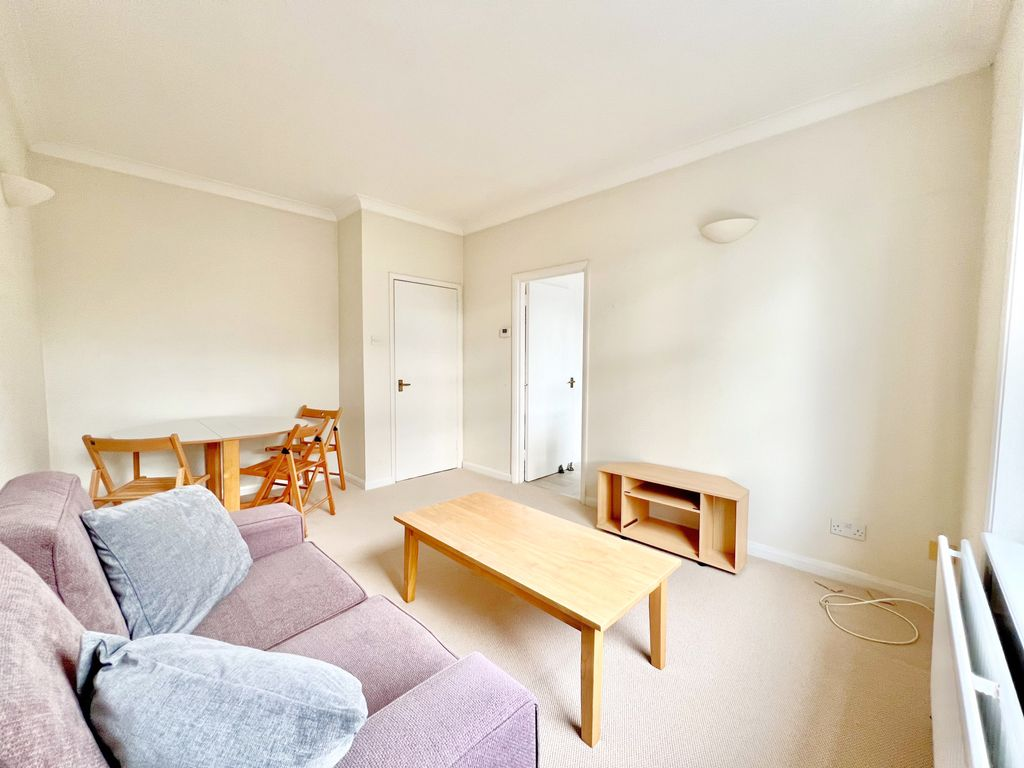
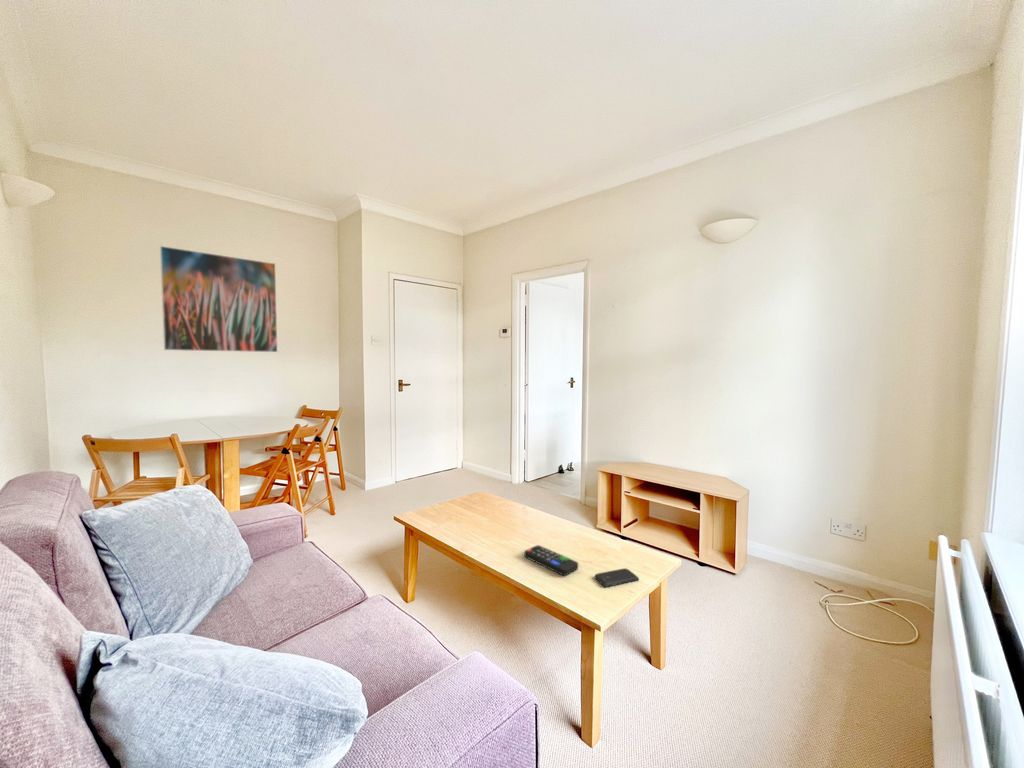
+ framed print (223, 303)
+ smartphone (616, 576)
+ remote control (550, 559)
